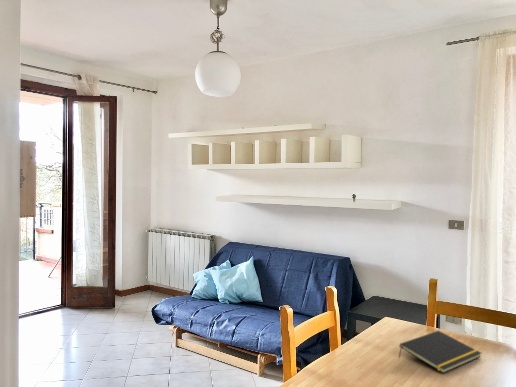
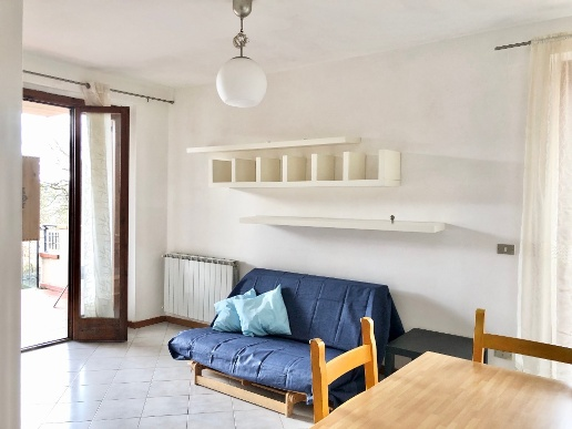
- notepad (440, 349)
